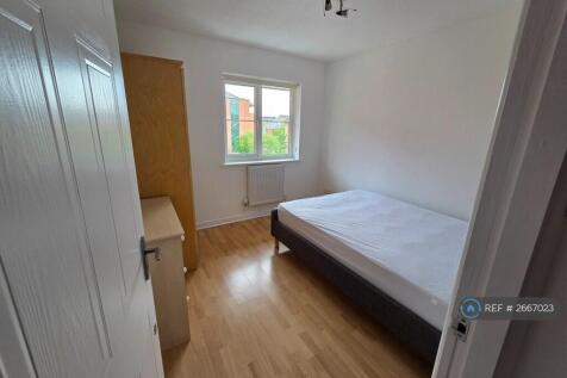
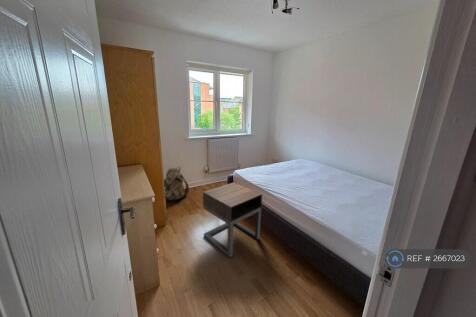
+ nightstand (232, 215)
+ backpack (174, 181)
